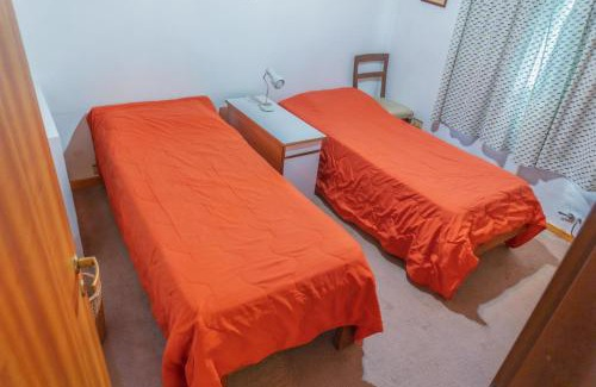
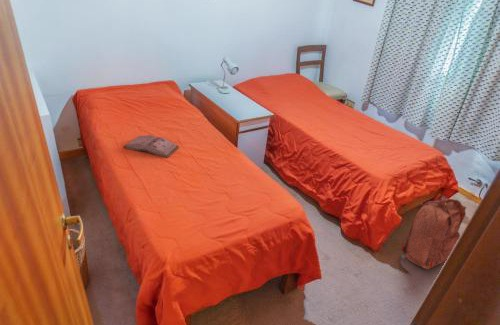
+ hardback book (151, 144)
+ backpack (433, 228)
